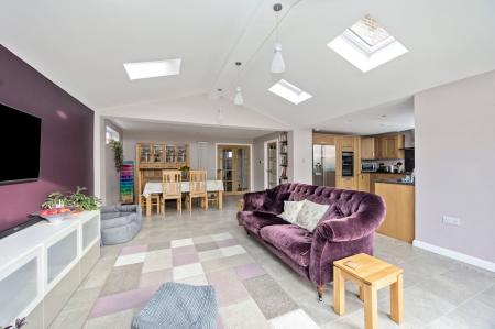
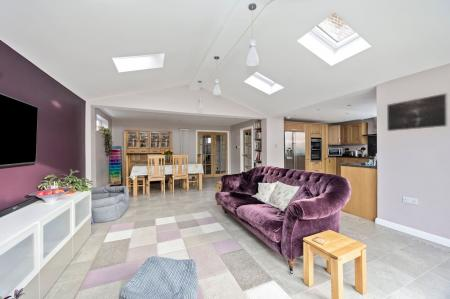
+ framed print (414, 114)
